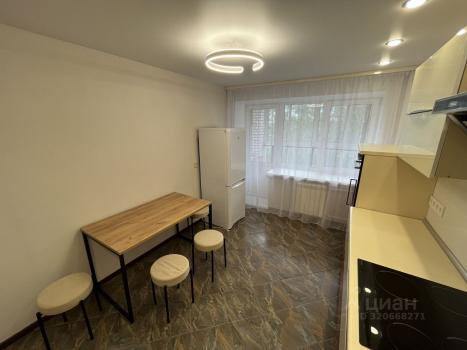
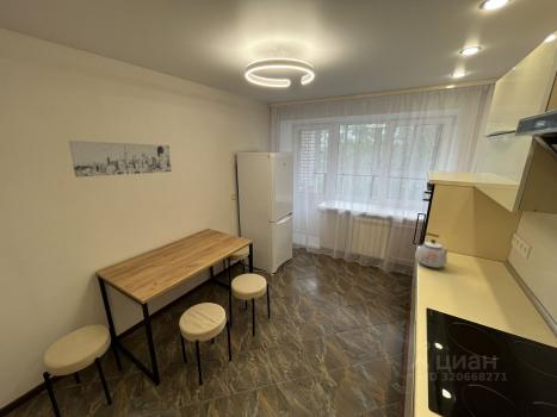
+ kettle (432, 249)
+ wall art (129, 158)
